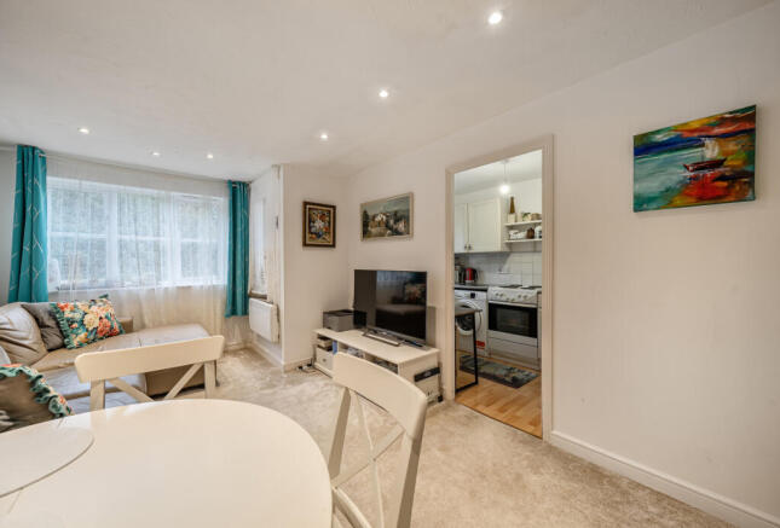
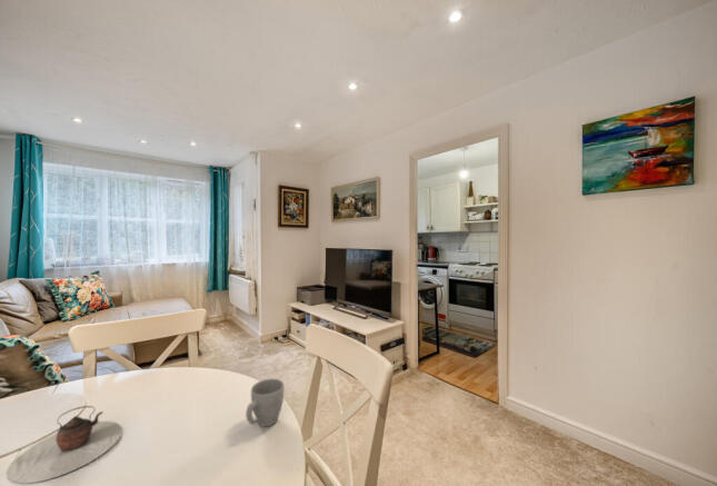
+ teapot (70, 429)
+ mug (263, 406)
